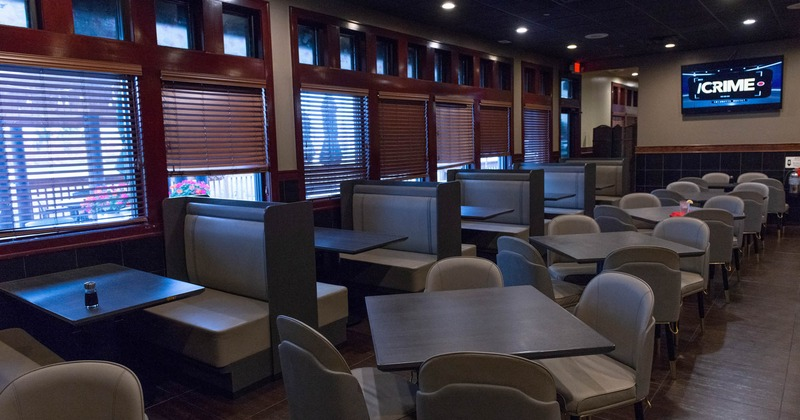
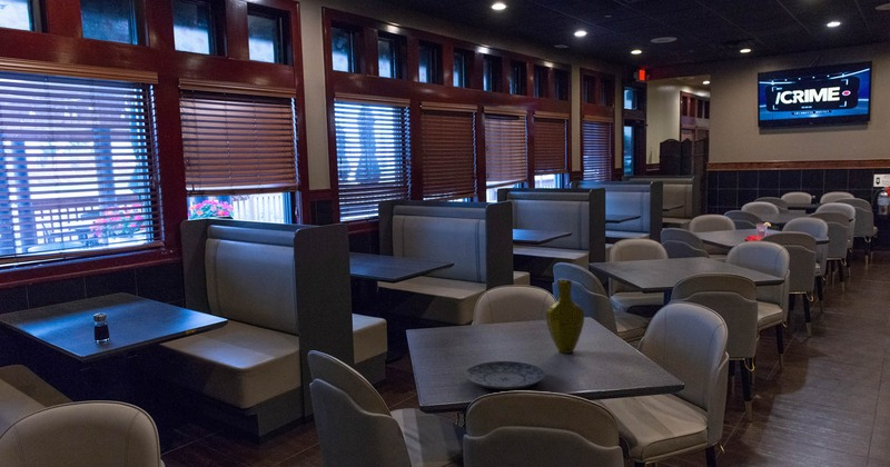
+ vase (565, 316)
+ plate (504, 377)
